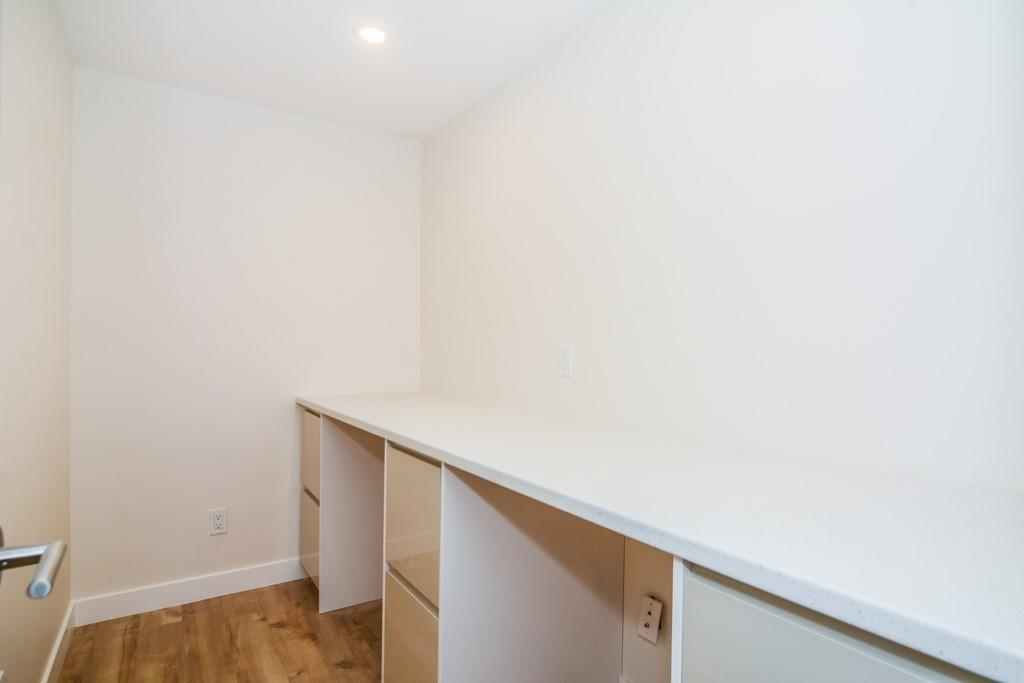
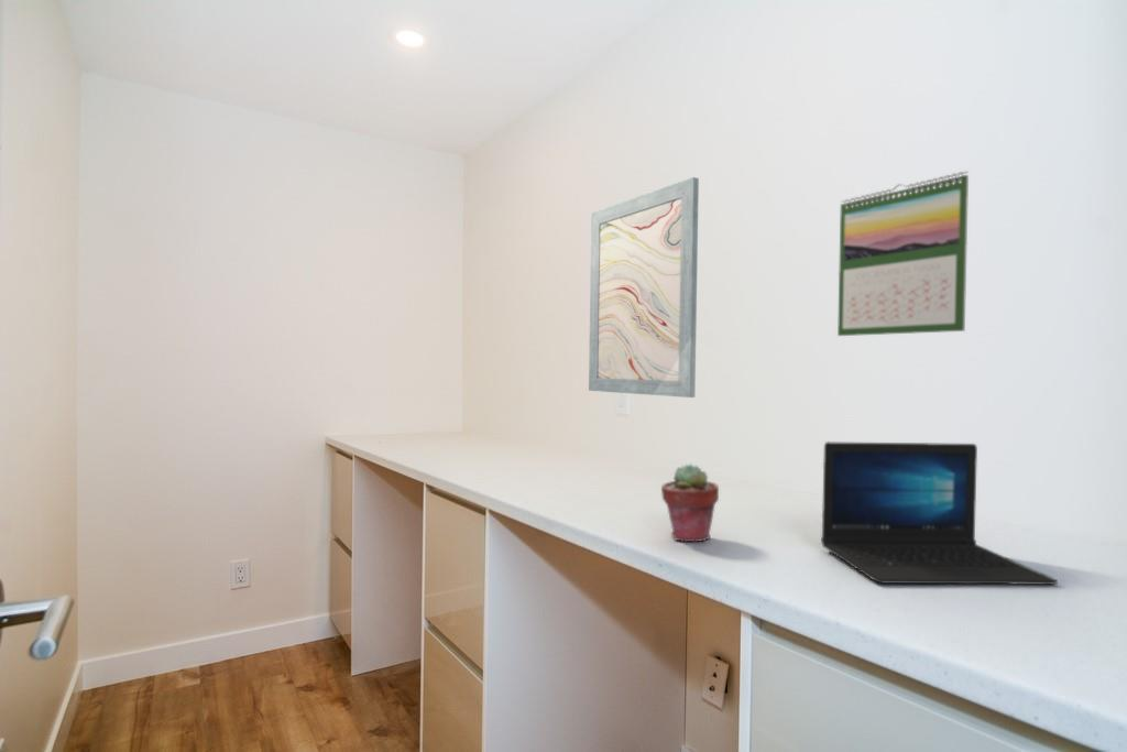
+ laptop (929, 506)
+ potted succulent (690, 500)
+ wall art (637, 295)
+ calendar (897, 259)
